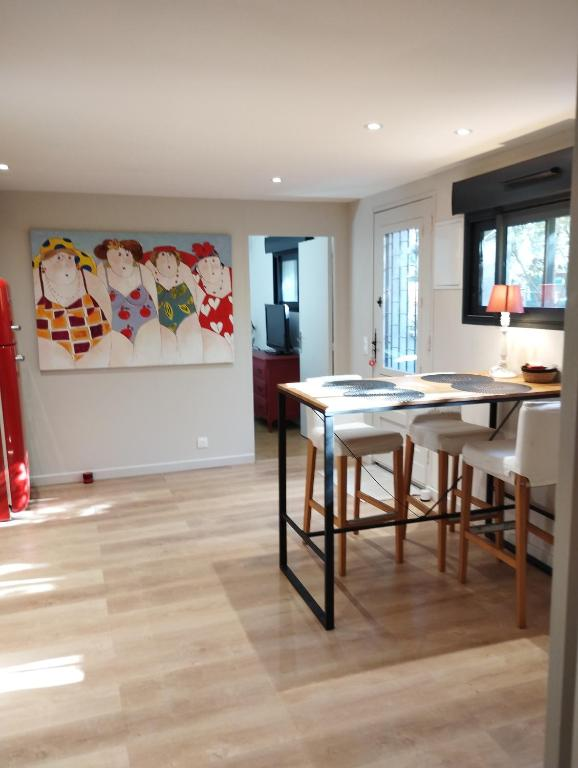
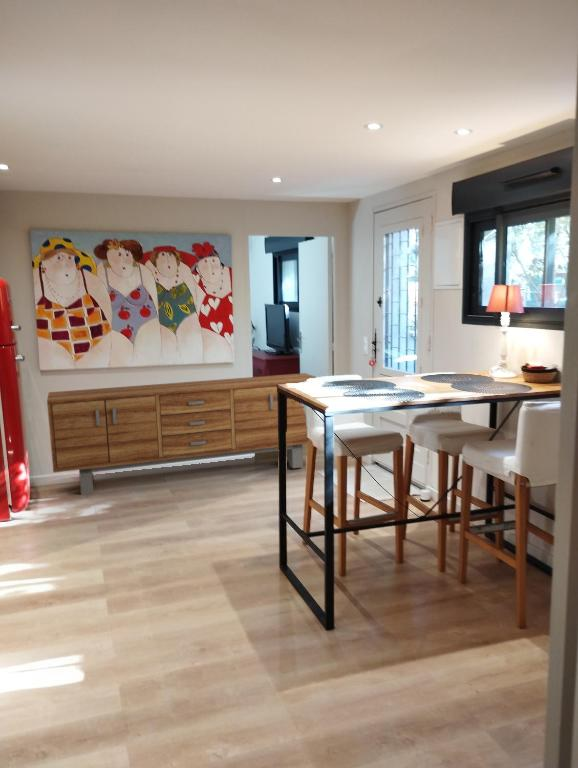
+ sideboard (192, 431)
